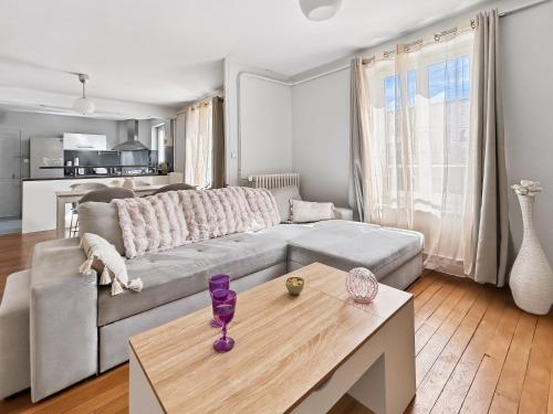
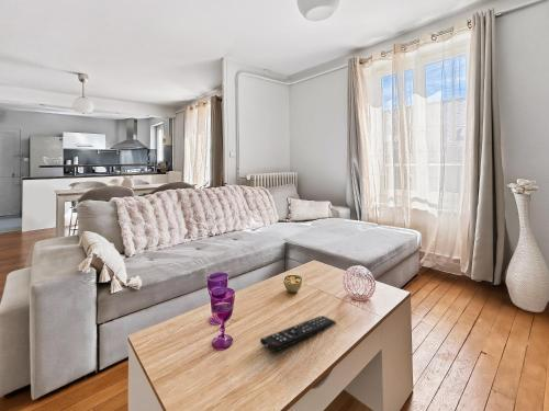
+ remote control (300, 331)
